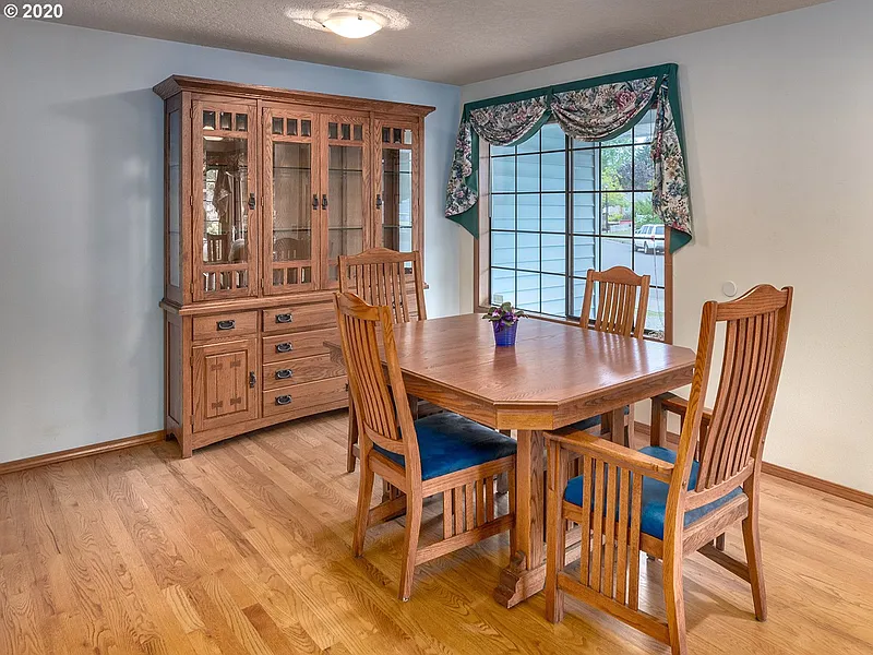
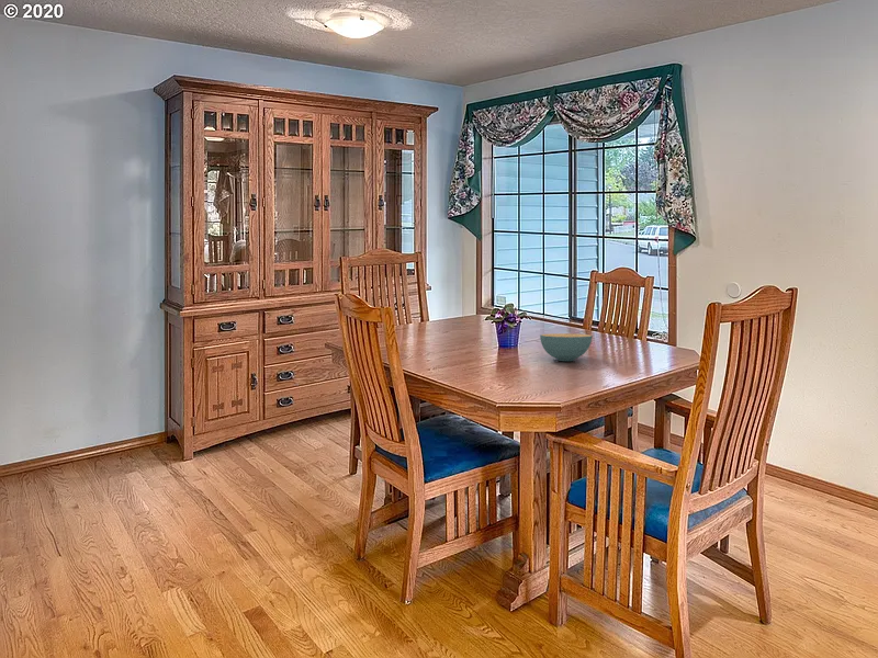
+ cereal bowl (565, 348)
